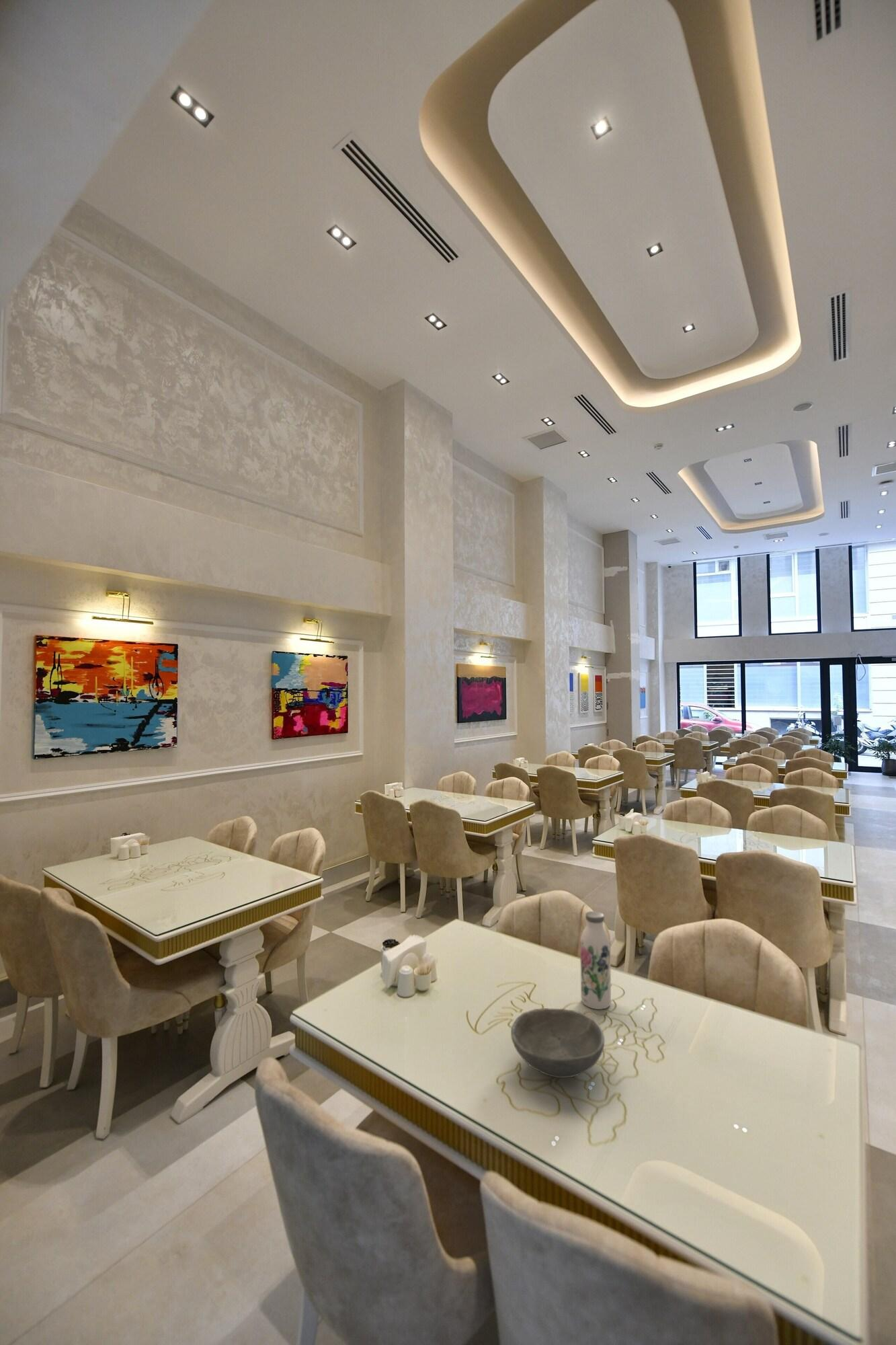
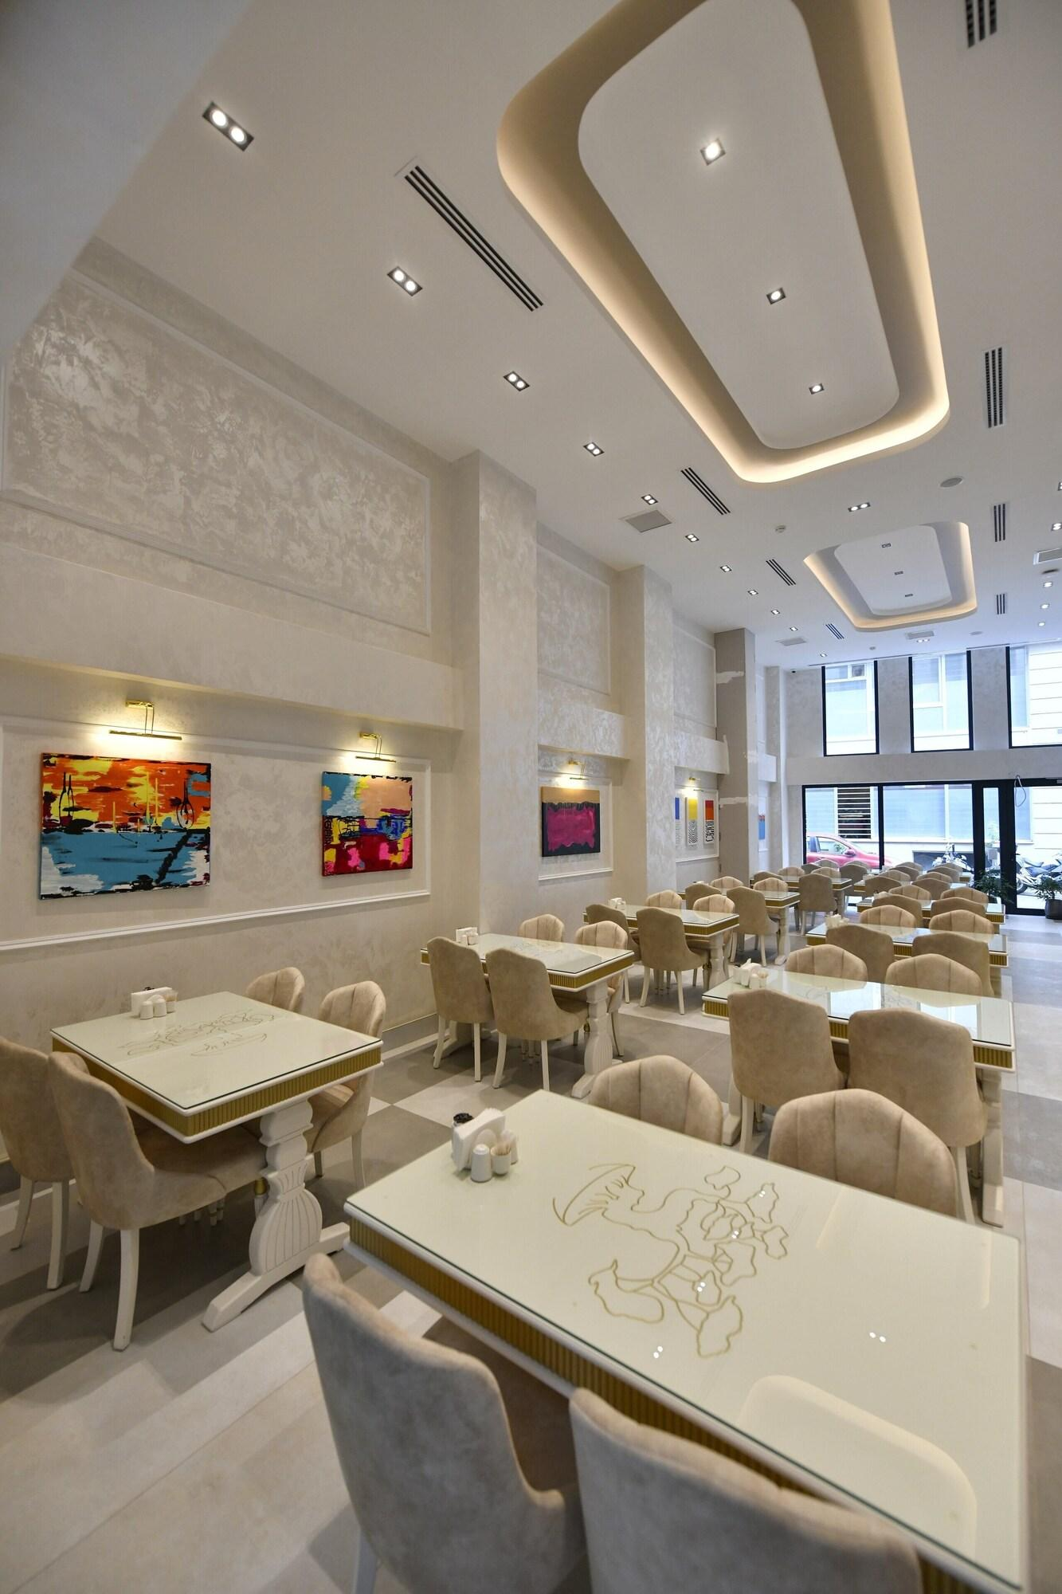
- water bottle (595, 958)
- bowl (557, 1048)
